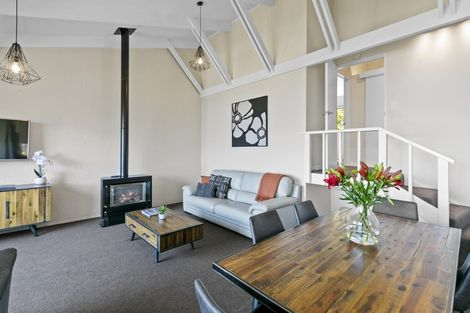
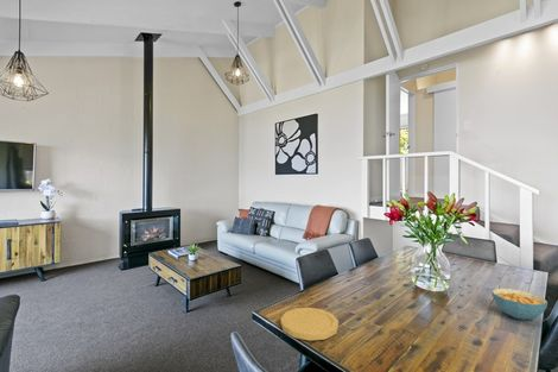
+ plate (309, 322)
+ cereal bowl (518, 305)
